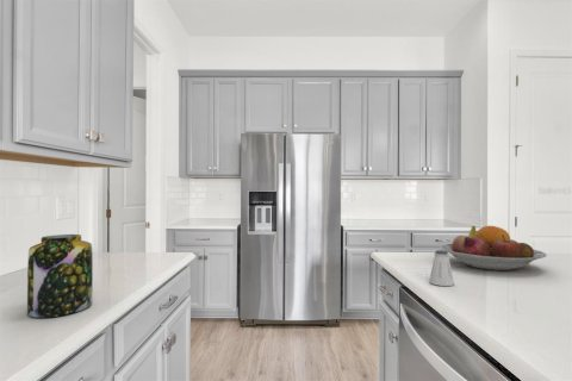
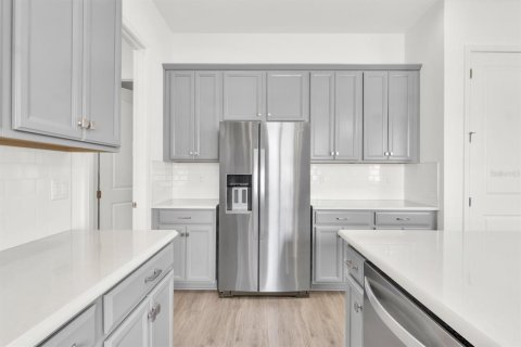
- jar (61, 271)
- saltshaker (441, 267)
- fruit bowl (490, 245)
